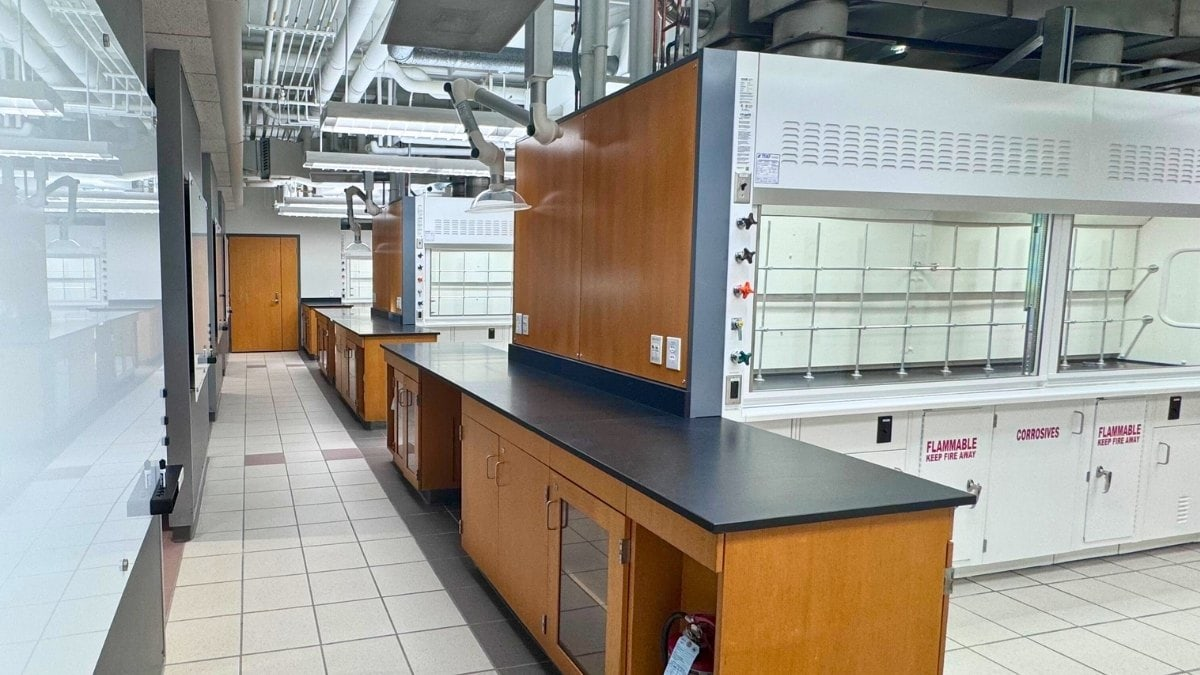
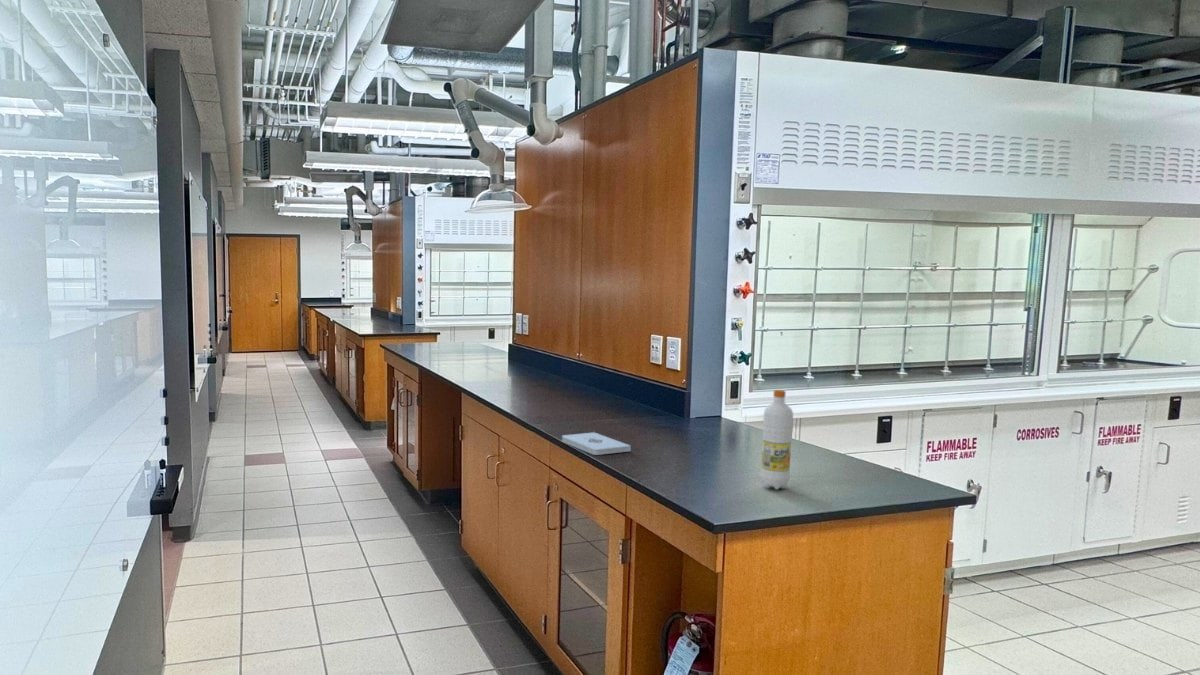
+ beverage bottle (777, 439)
+ notepad (594, 443)
